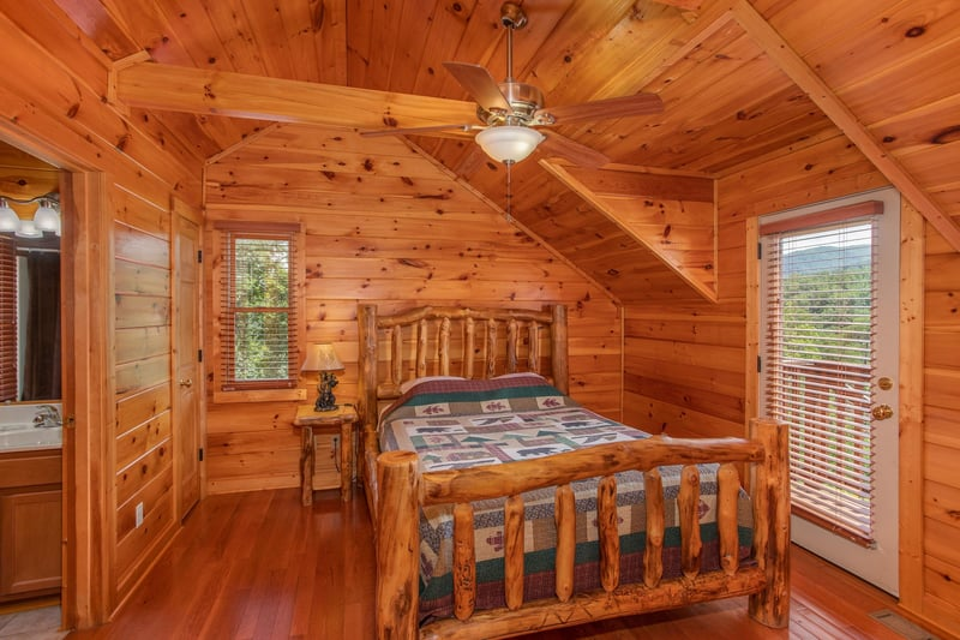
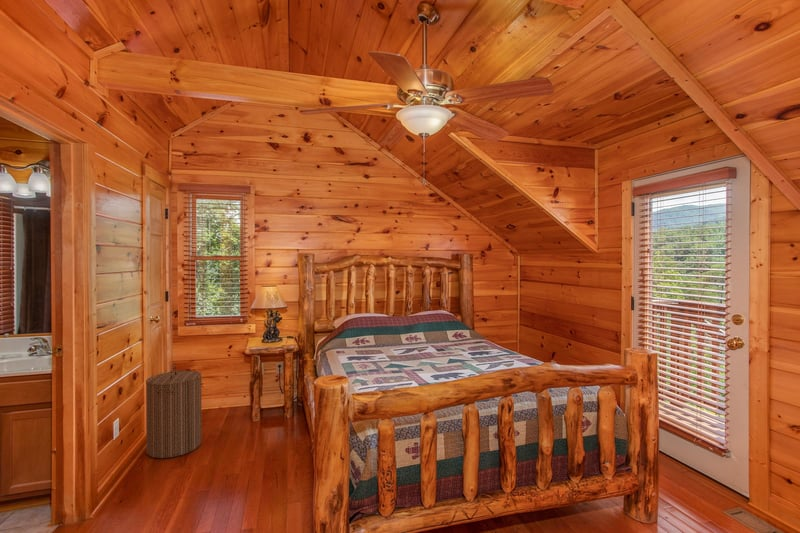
+ laundry hamper (174, 406)
